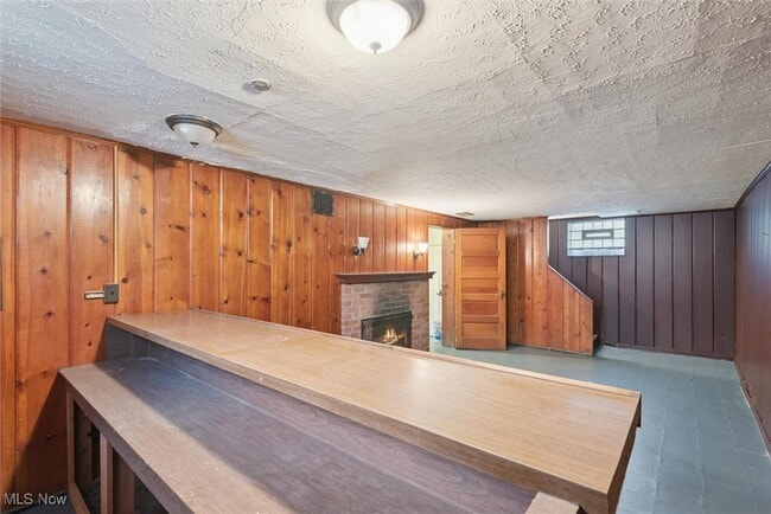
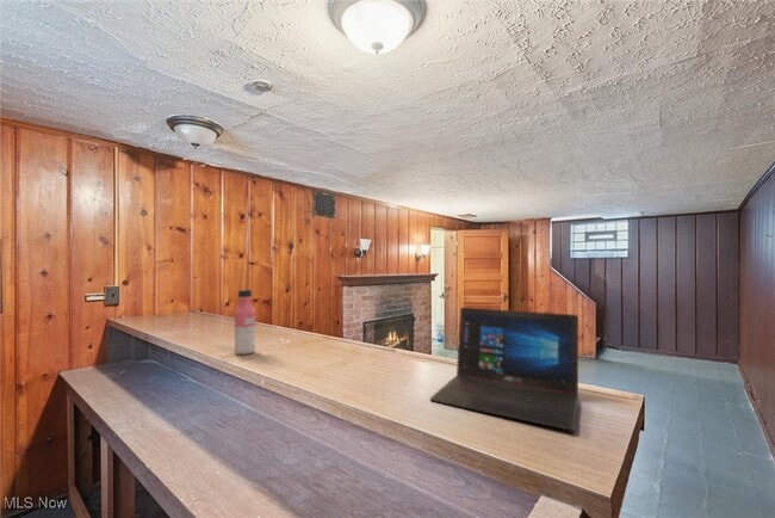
+ laptop (506, 357)
+ water bottle (244, 321)
